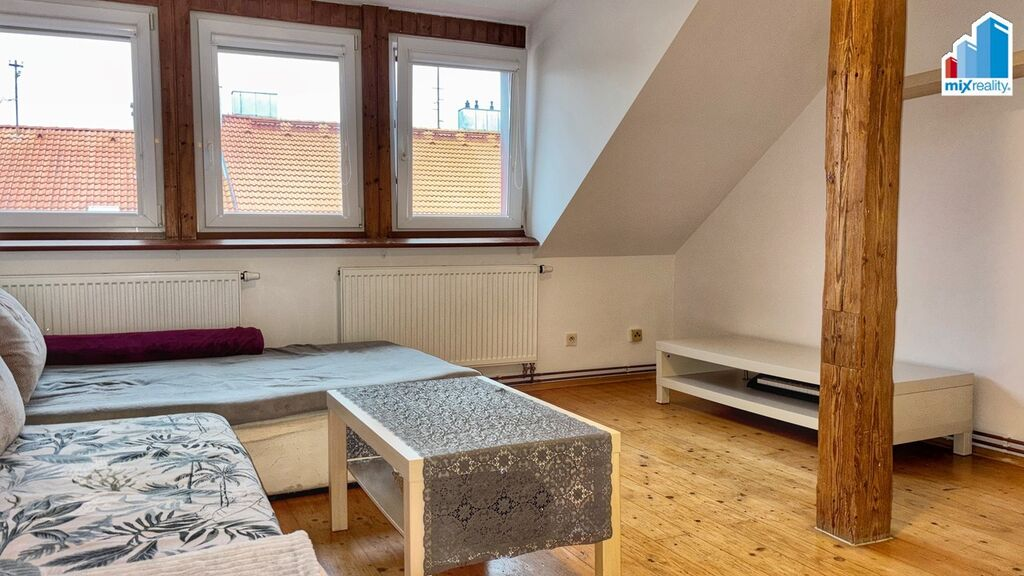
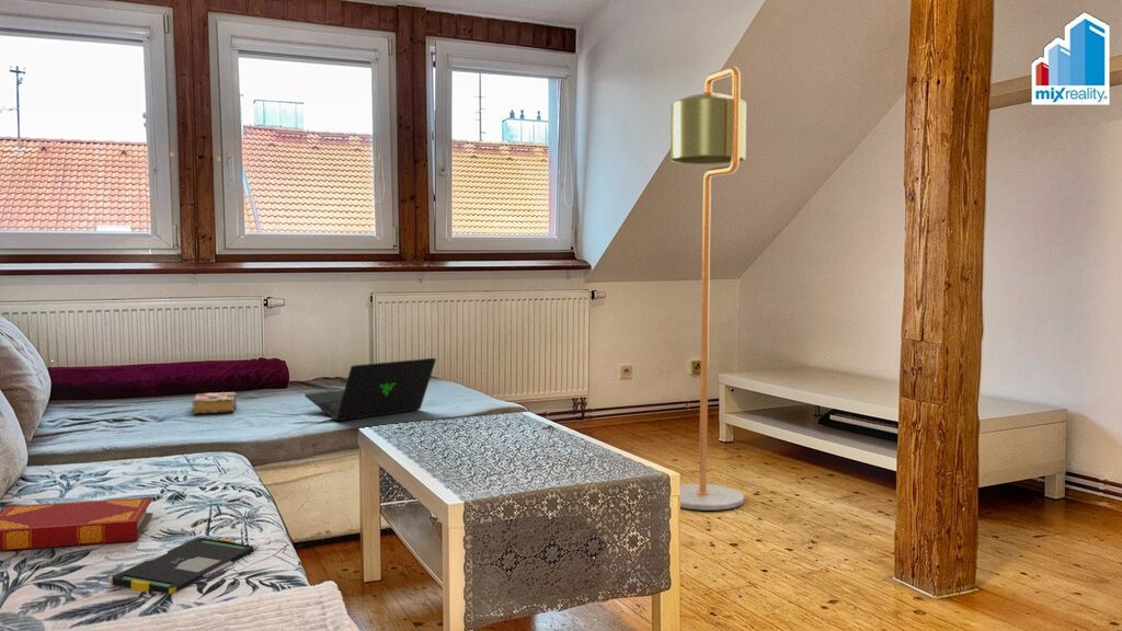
+ book (215, 402)
+ laptop (370, 386)
+ floor lamp (708, 289)
+ tablet (191, 564)
+ hardback book (70, 523)
